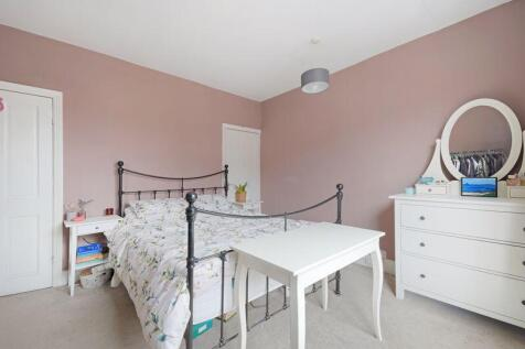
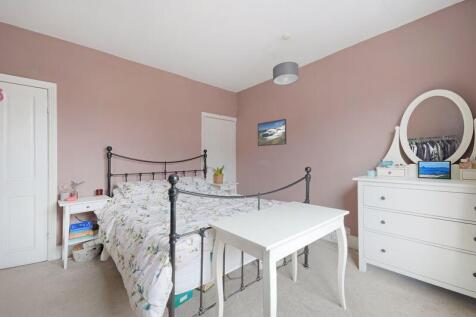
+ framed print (271, 133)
